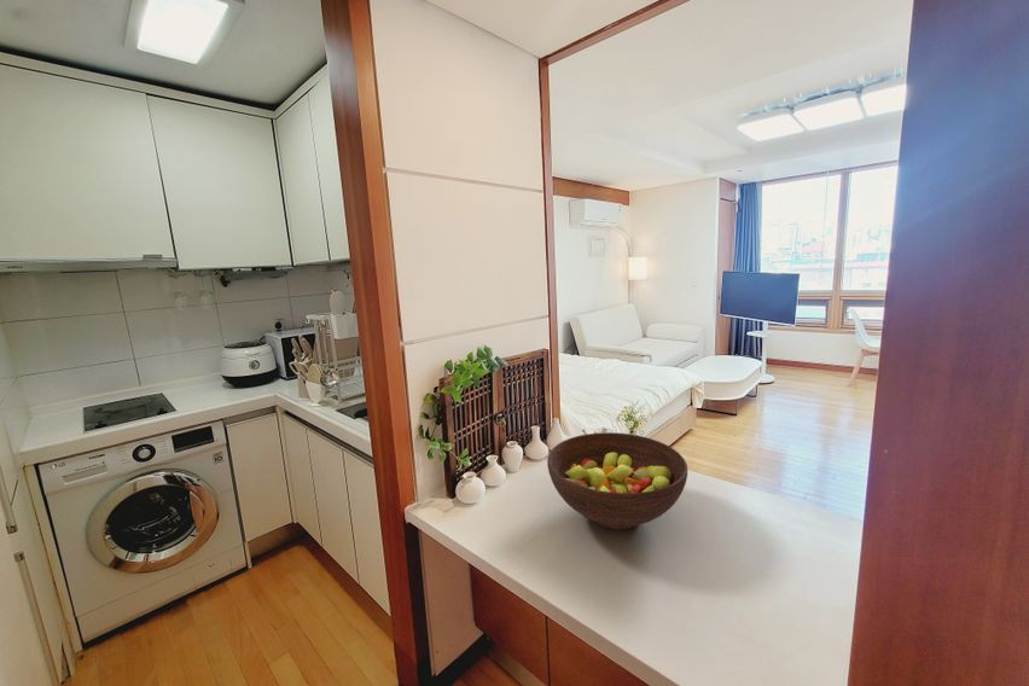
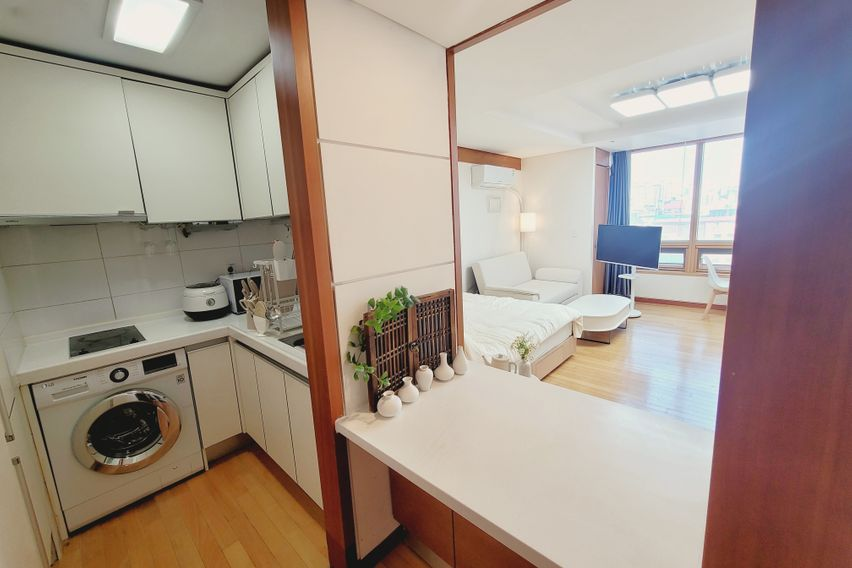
- fruit bowl (615, 487)
